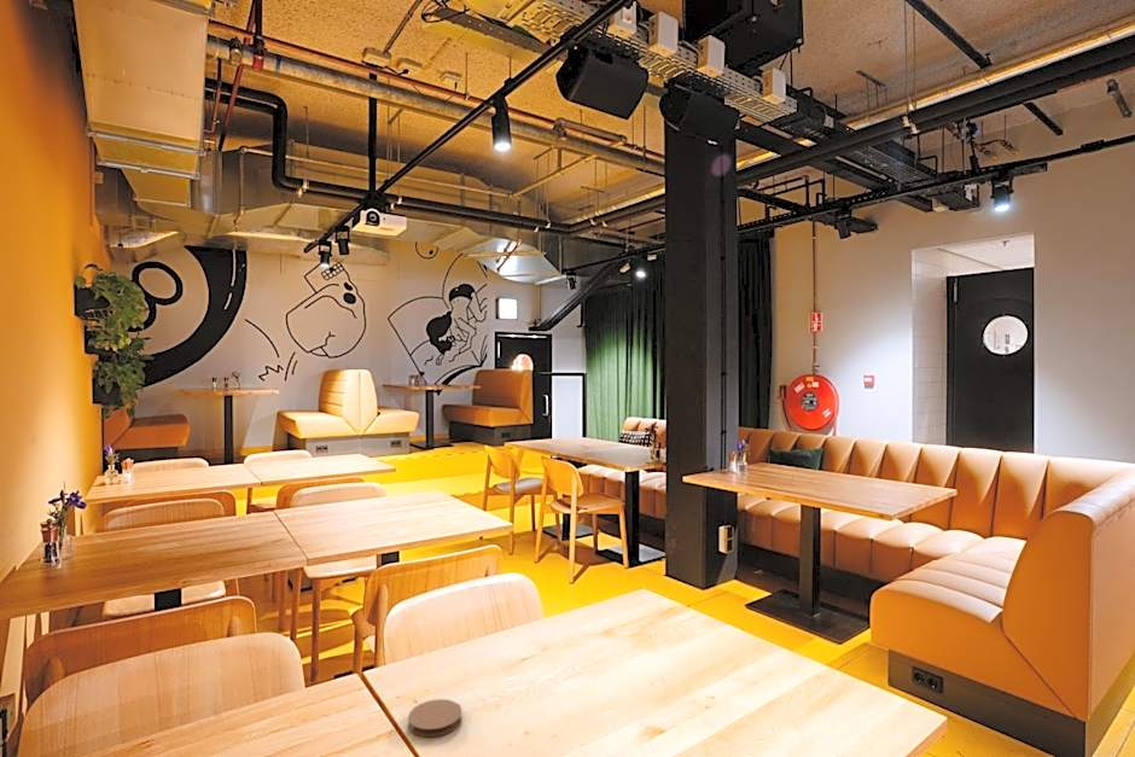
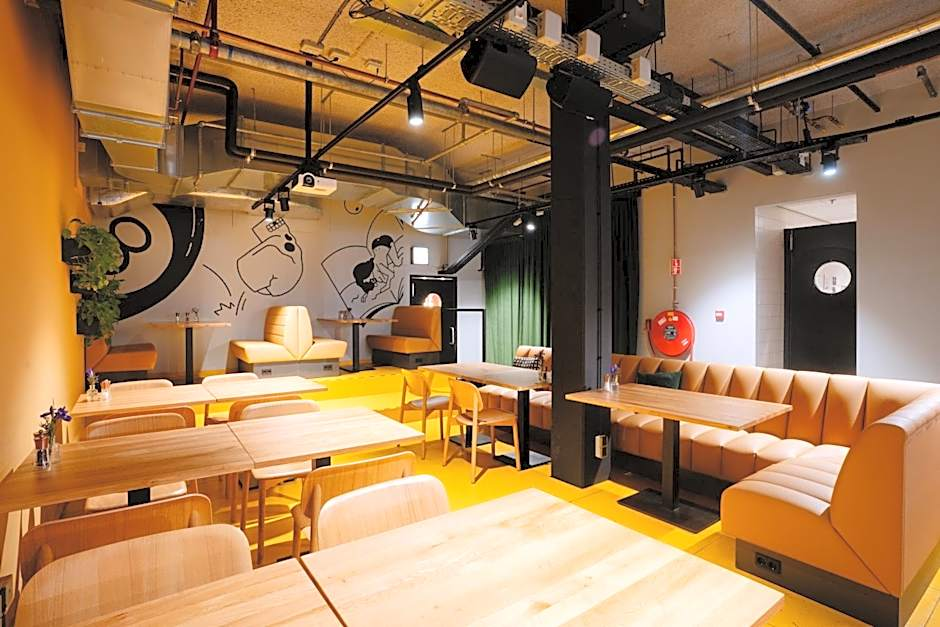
- coaster (435, 717)
